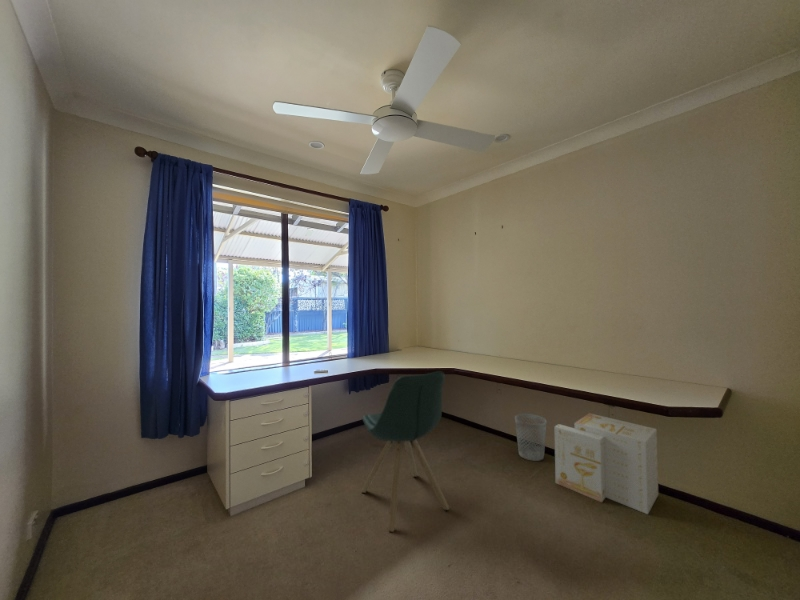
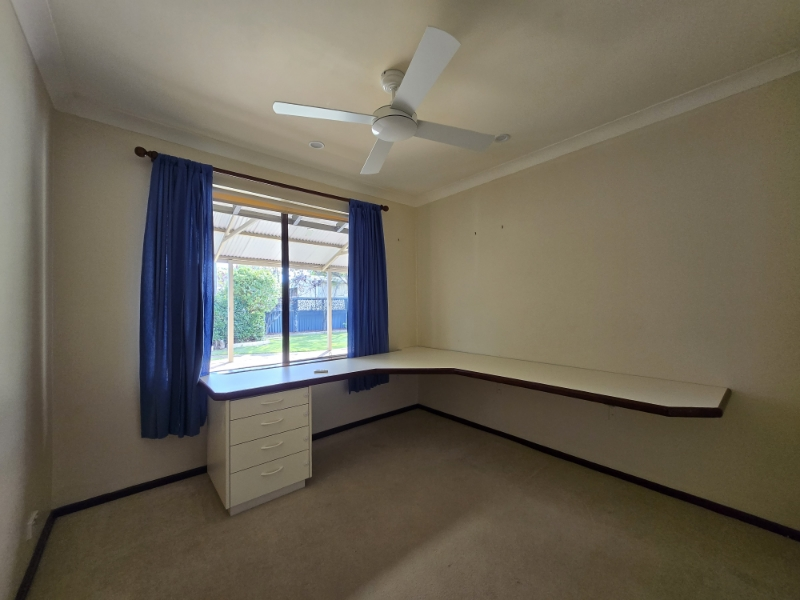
- product box (604, 456)
- chair (403, 433)
- wastebasket (530, 437)
